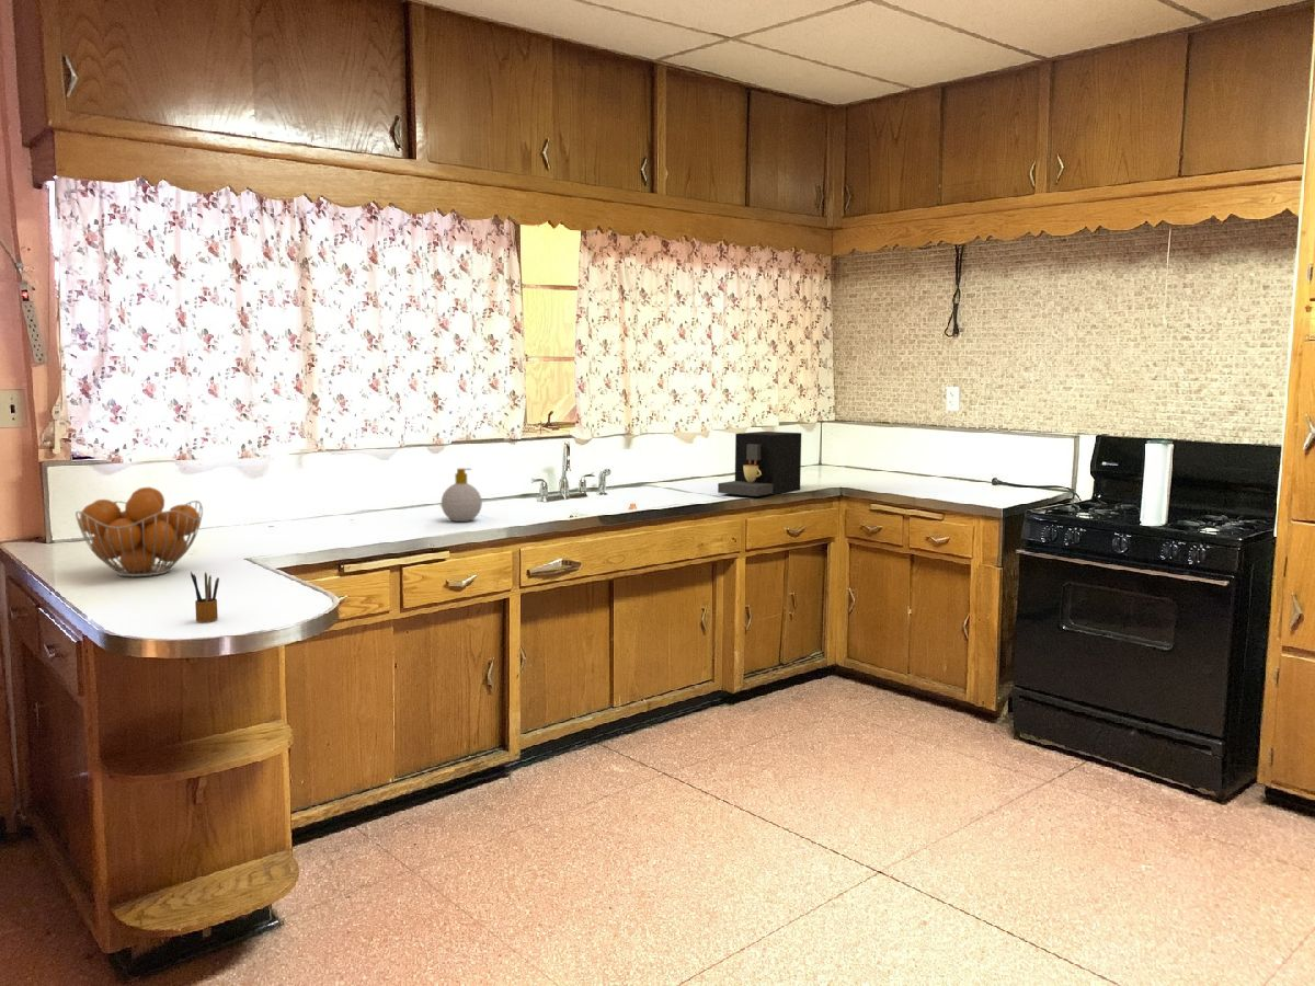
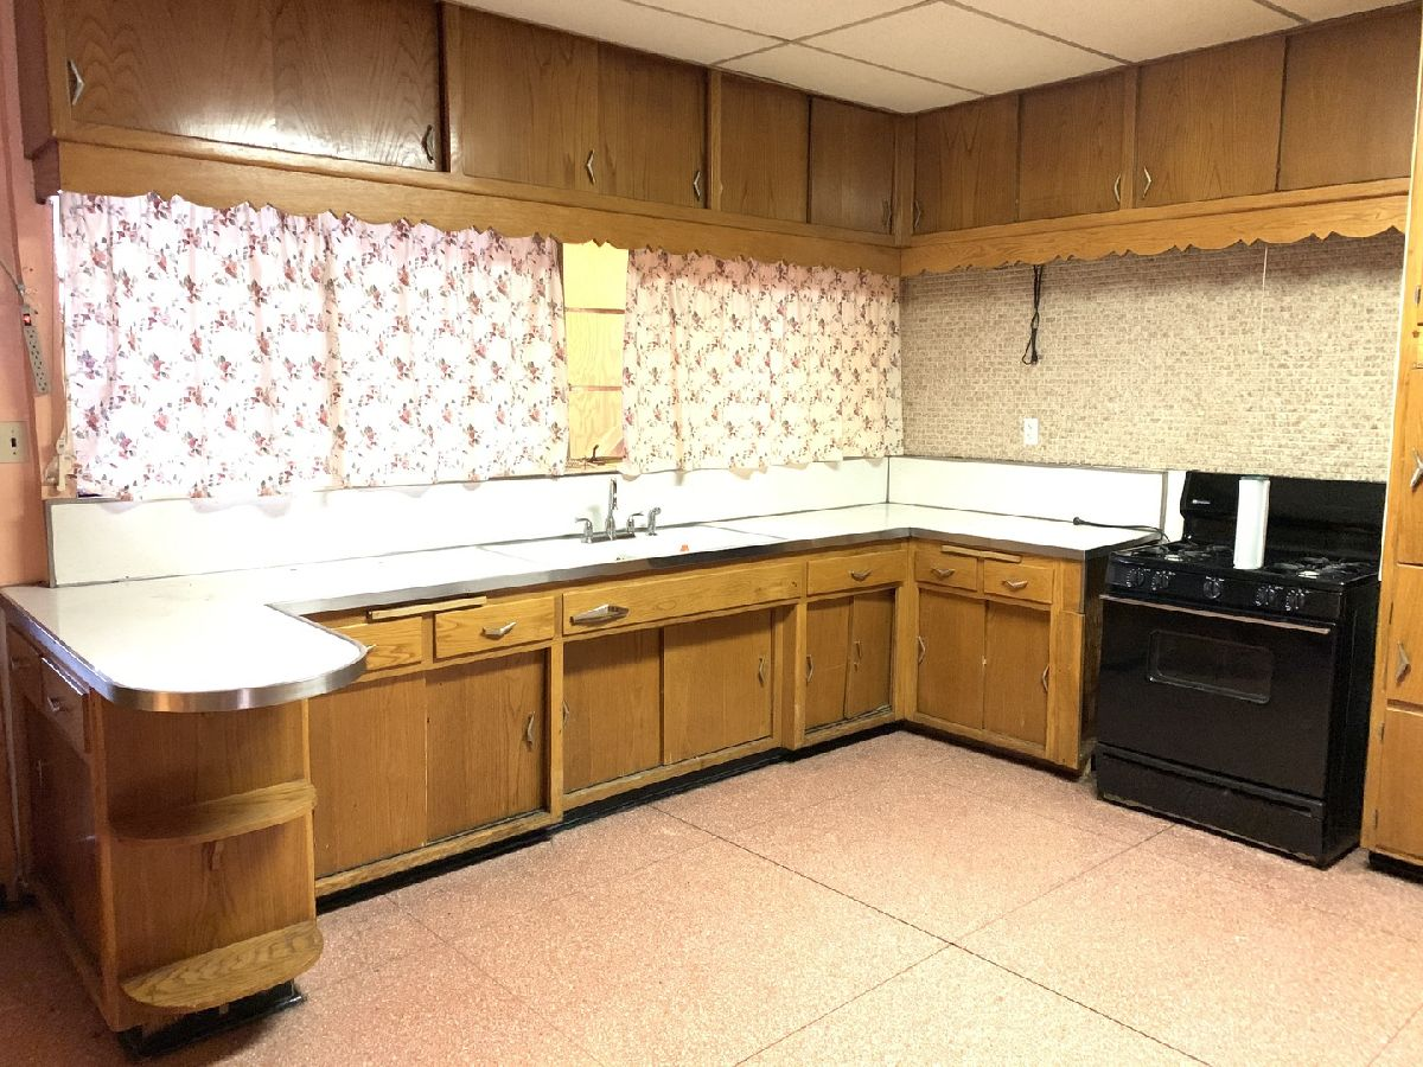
- soap bottle (461, 494)
- fruit basket (141, 530)
- pencil box (205, 595)
- coffee maker (759, 462)
